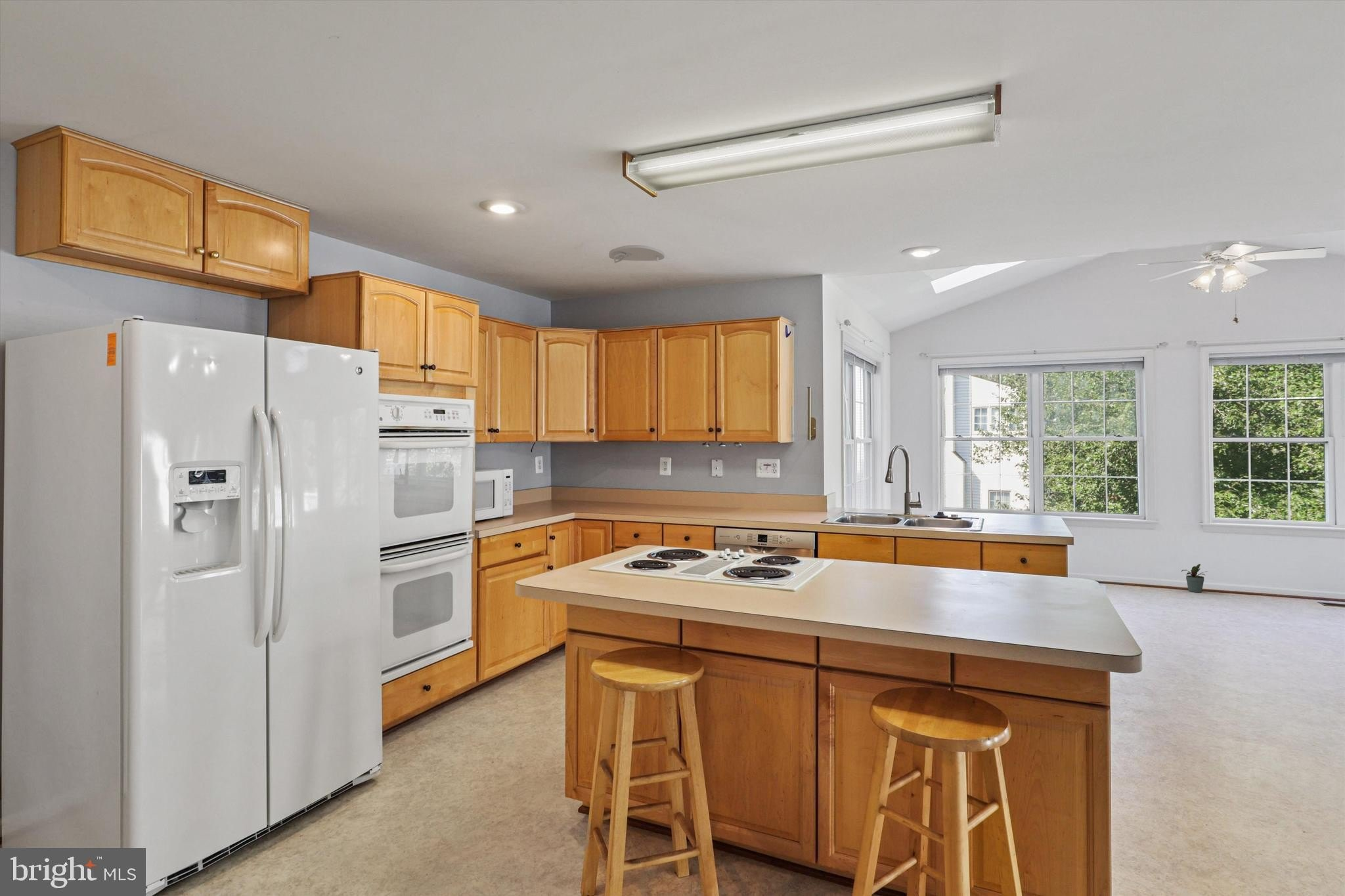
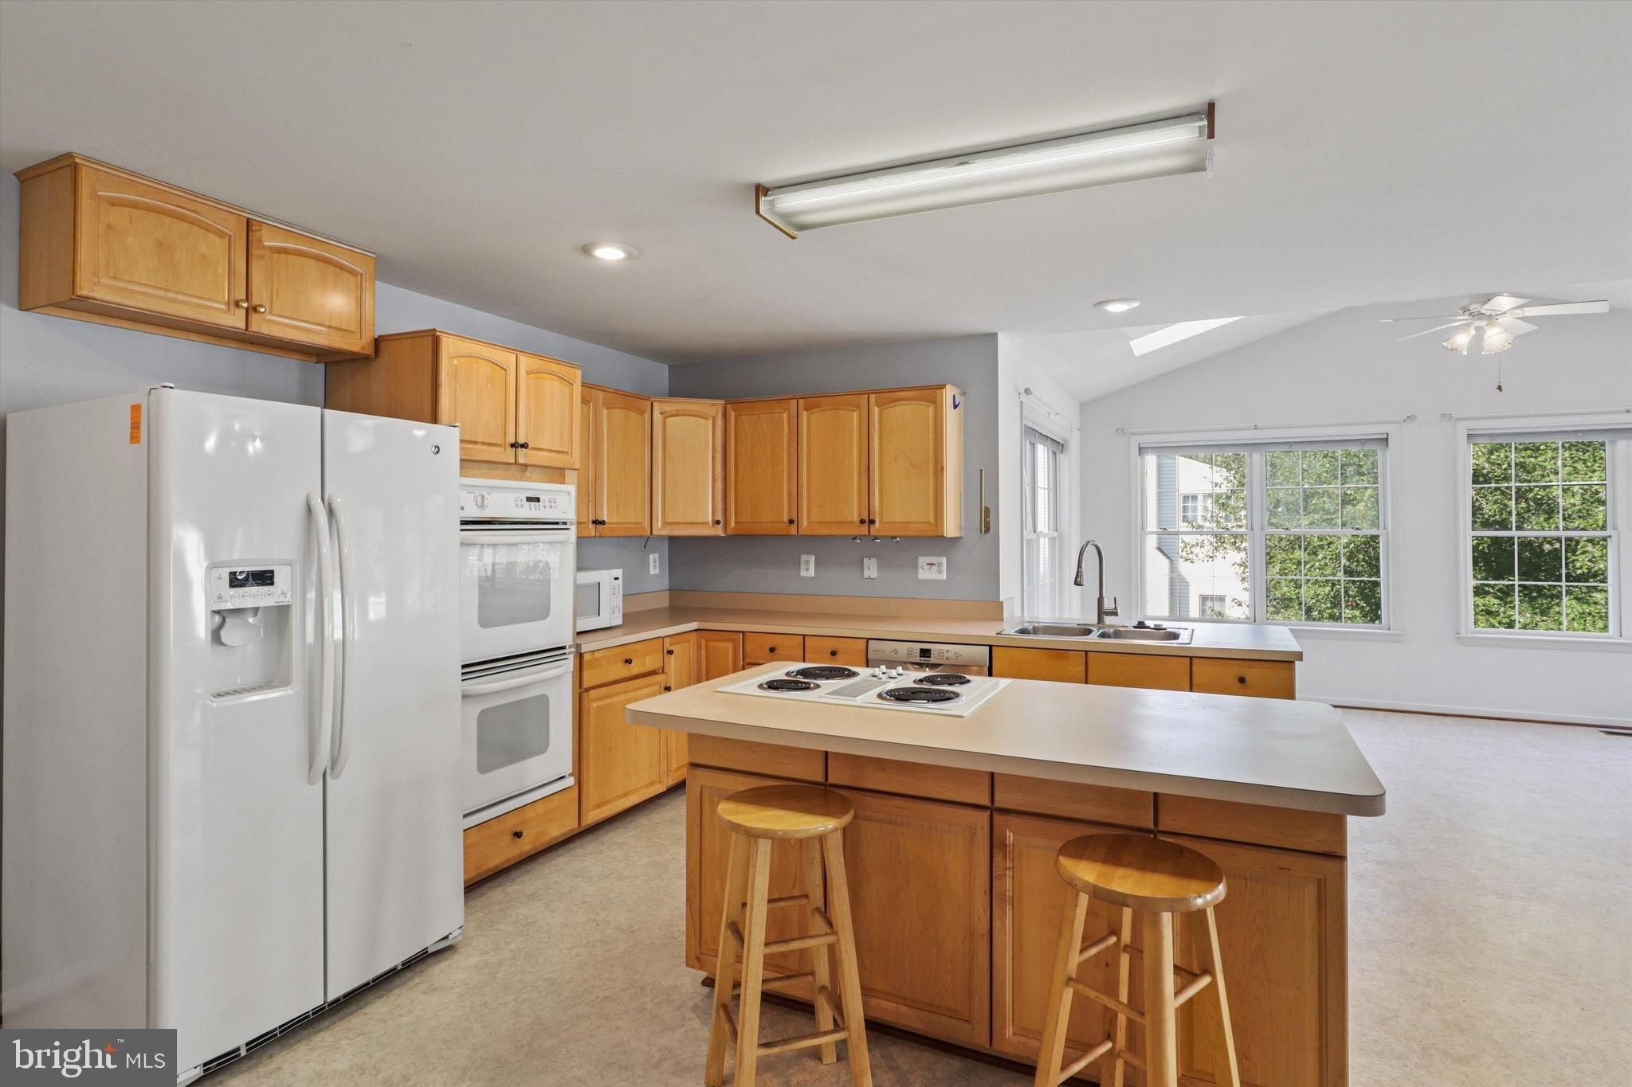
- potted plant (1195, 577)
- smoke detector (636, 256)
